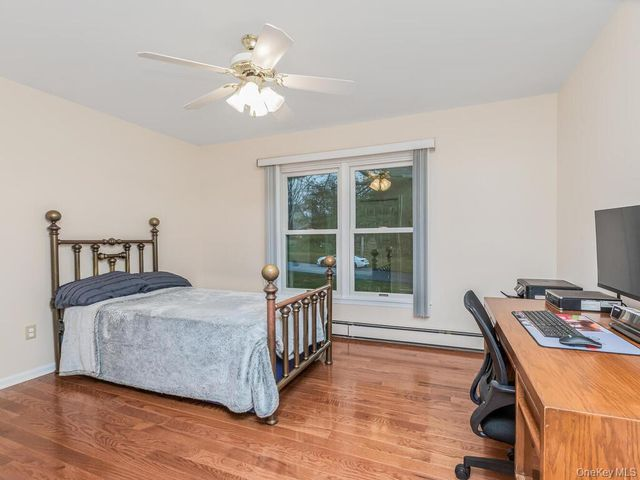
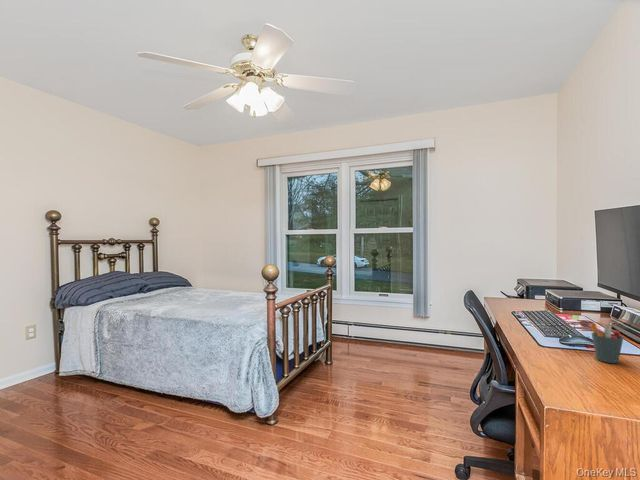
+ pen holder (606, 341)
